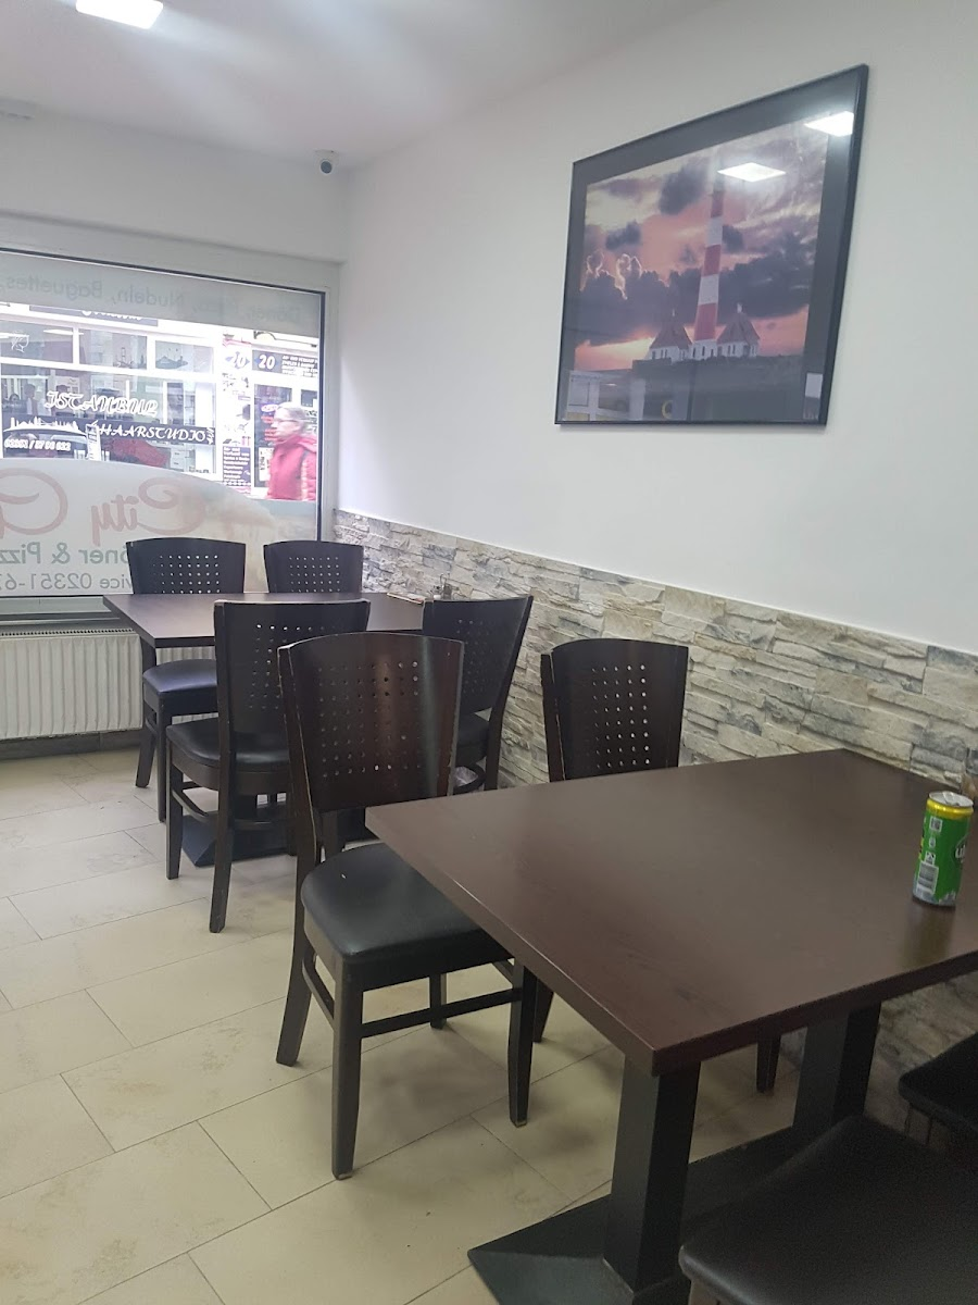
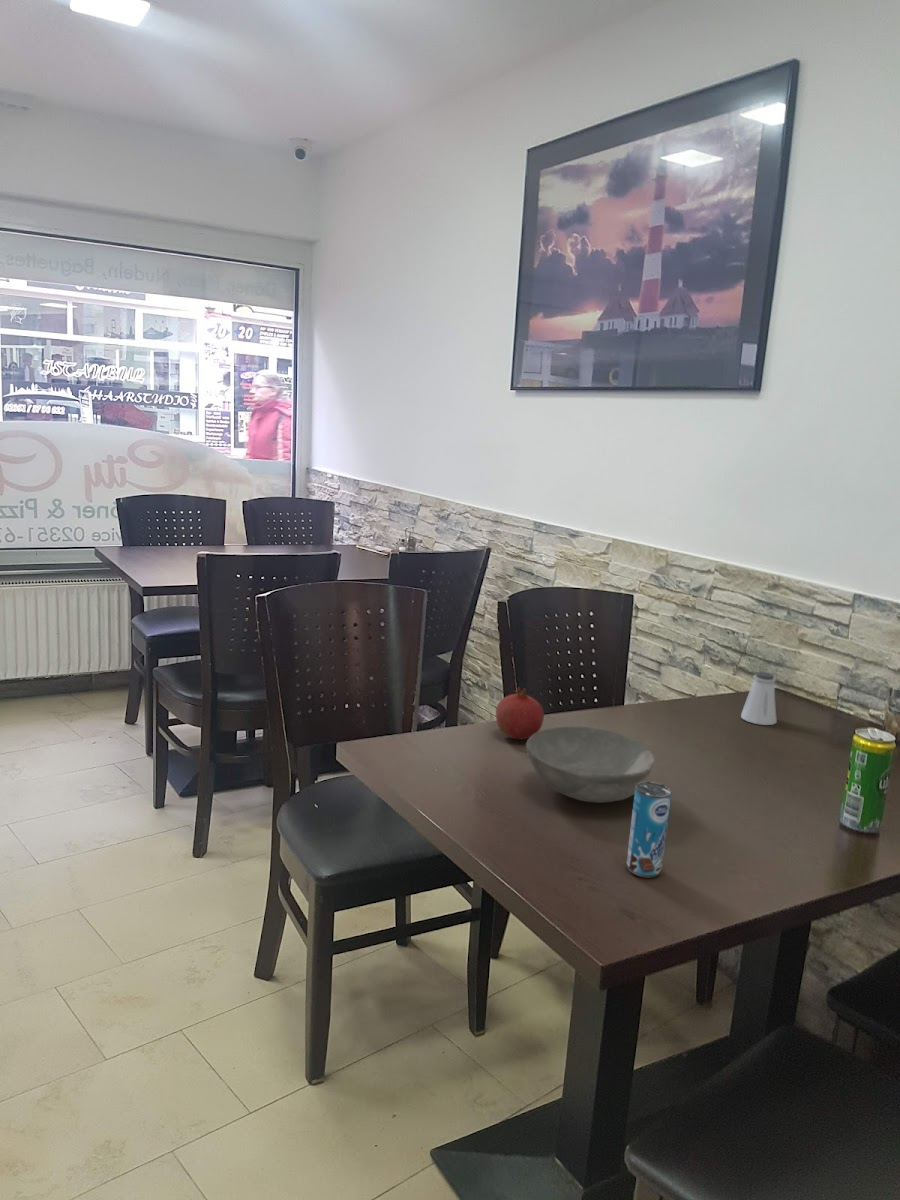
+ saltshaker (761, 696)
+ bowl (587, 771)
+ fruit (519, 712)
+ beverage can (648, 829)
